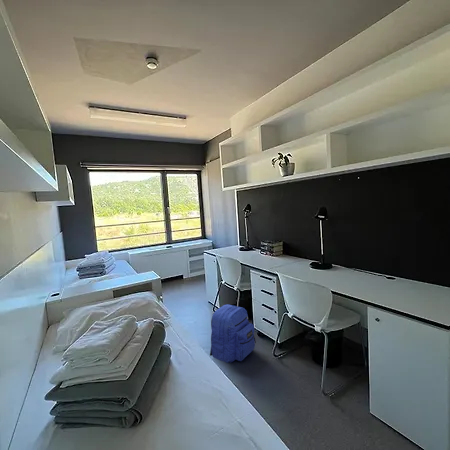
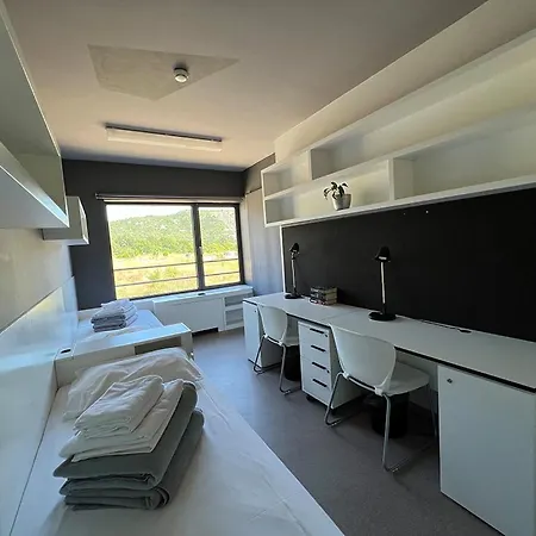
- backpack (233, 330)
